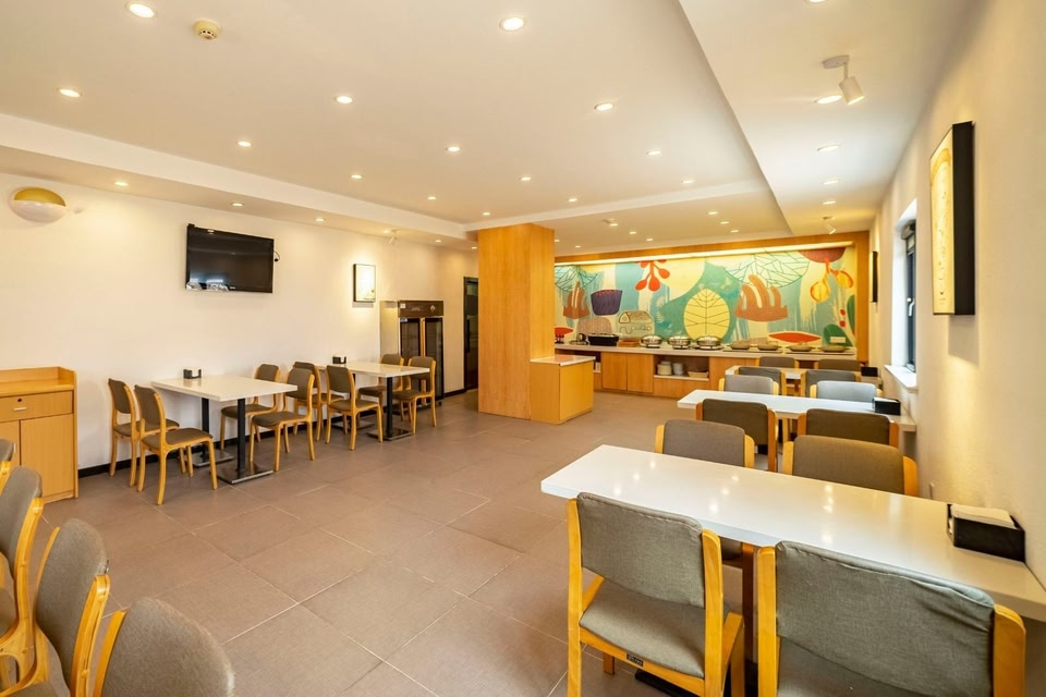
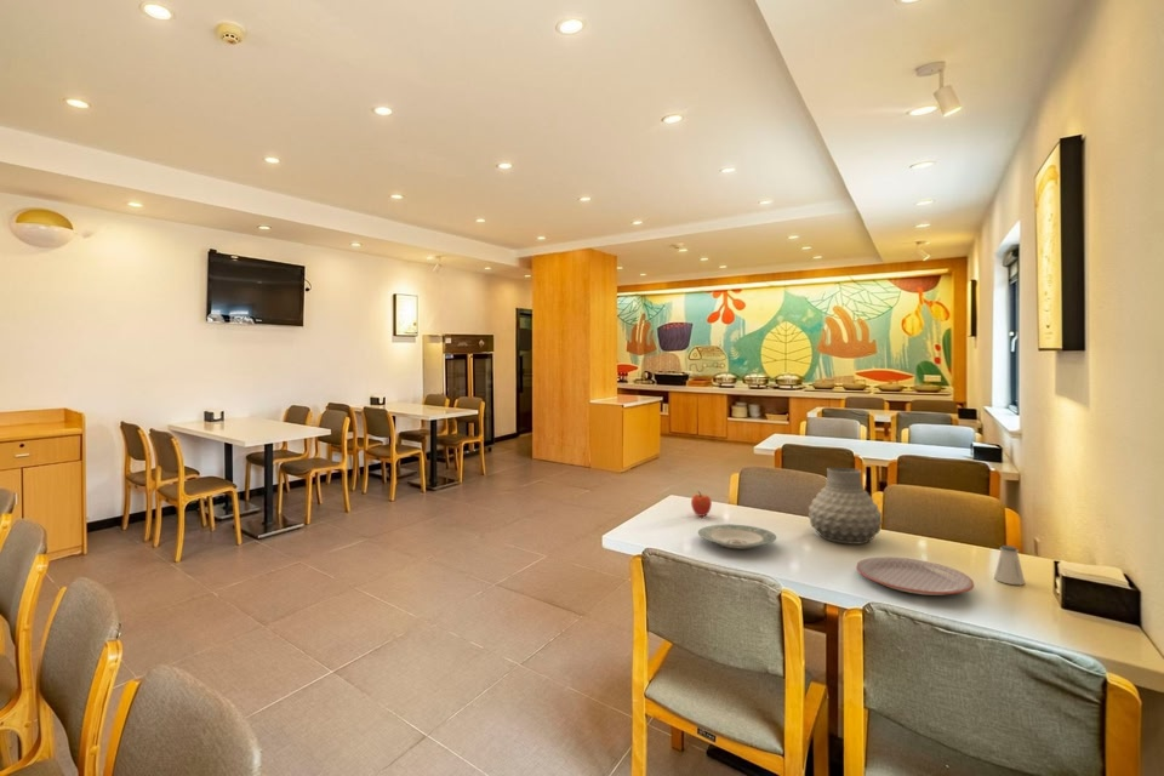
+ saltshaker (1009, 563)
+ plate (736, 538)
+ apple (701, 503)
+ vase (844, 503)
+ plate (912, 577)
